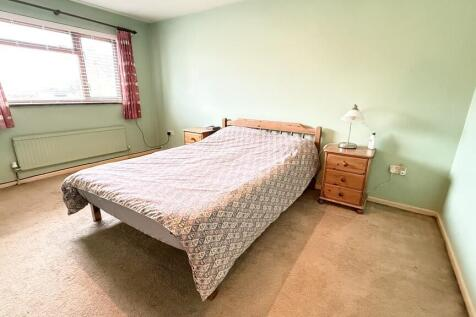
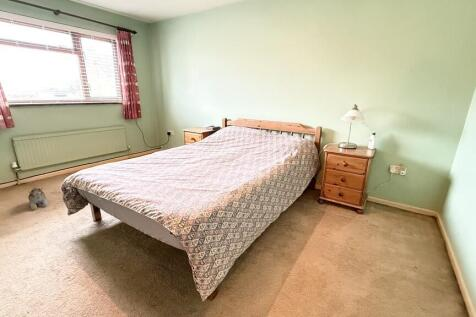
+ plush toy (37, 194)
